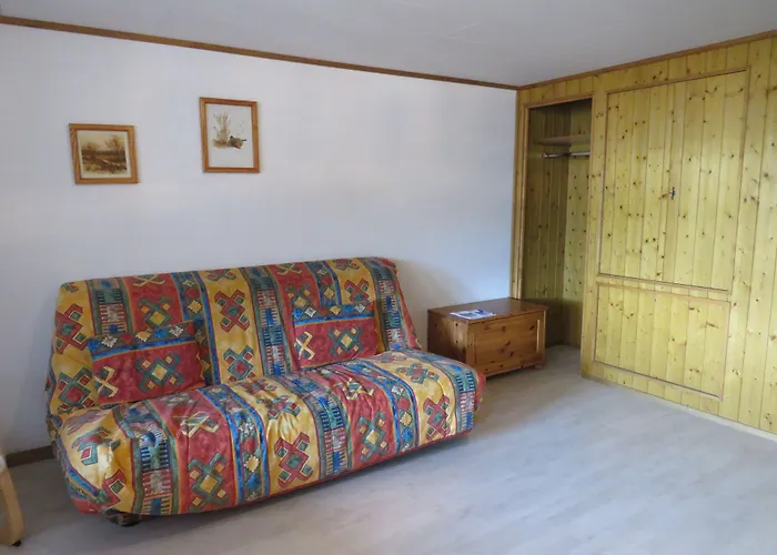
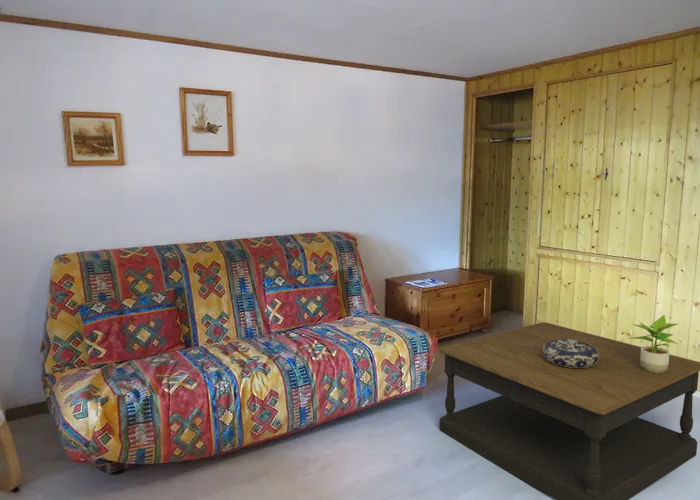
+ decorative bowl (570, 353)
+ potted plant (652, 341)
+ coffee table (563, 399)
